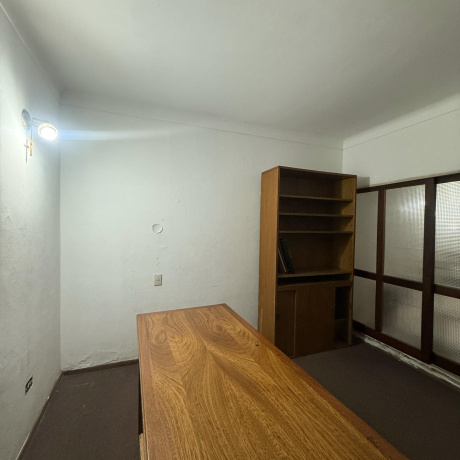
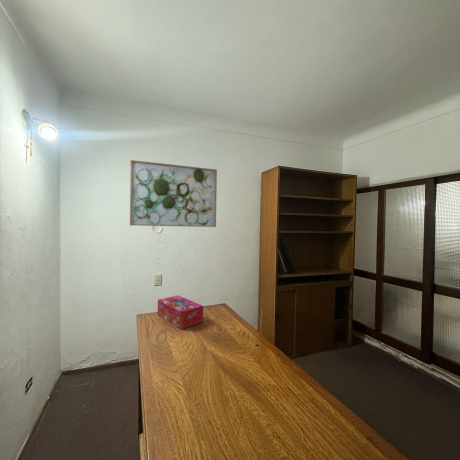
+ tissue box (179, 310)
+ wall art (176, 195)
